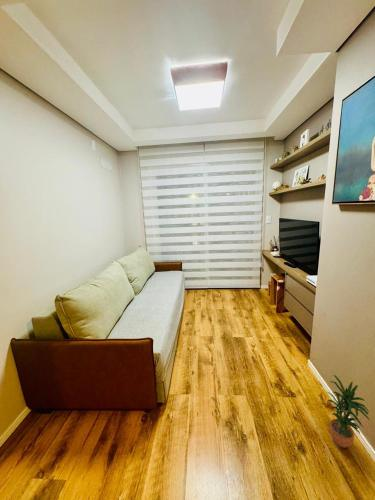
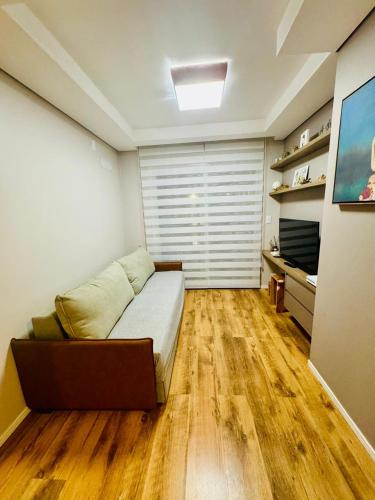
- potted plant (347, 415)
